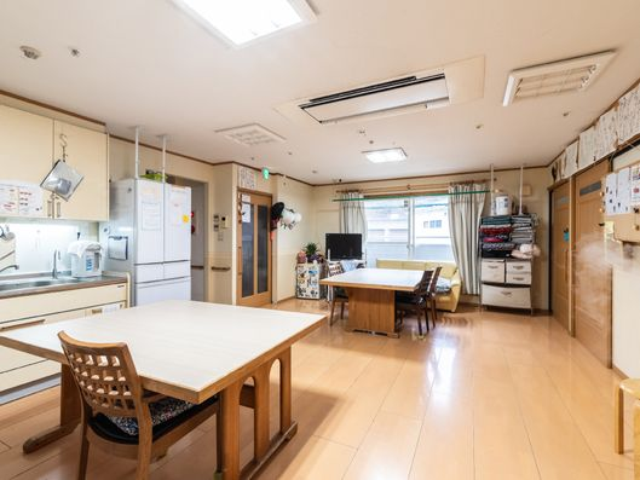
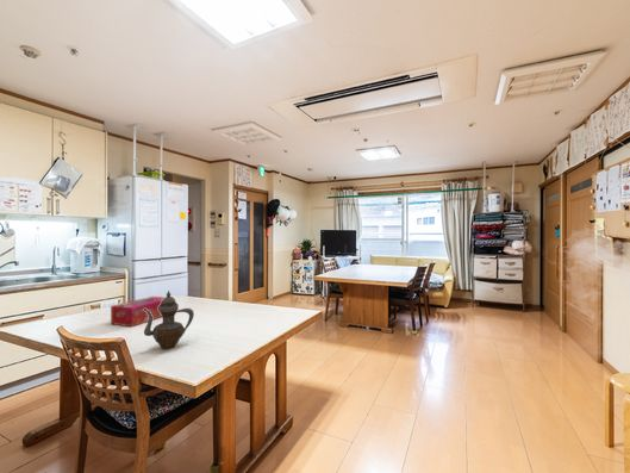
+ teapot (169, 318)
+ tissue box (143, 310)
